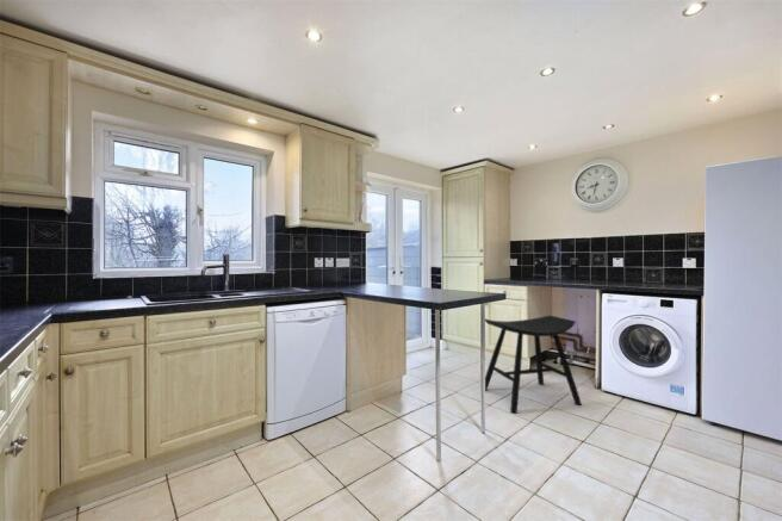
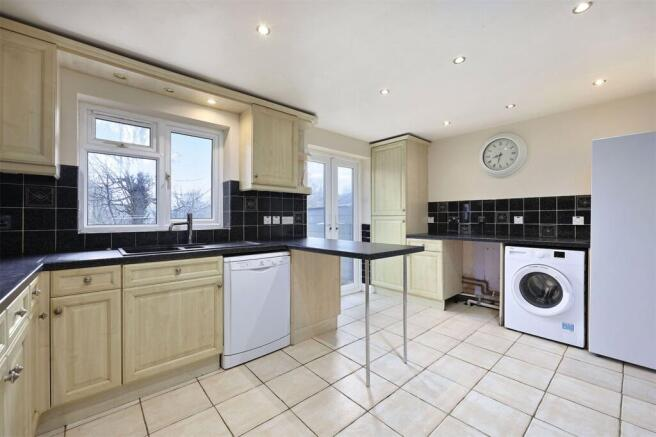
- stool (521, 358)
